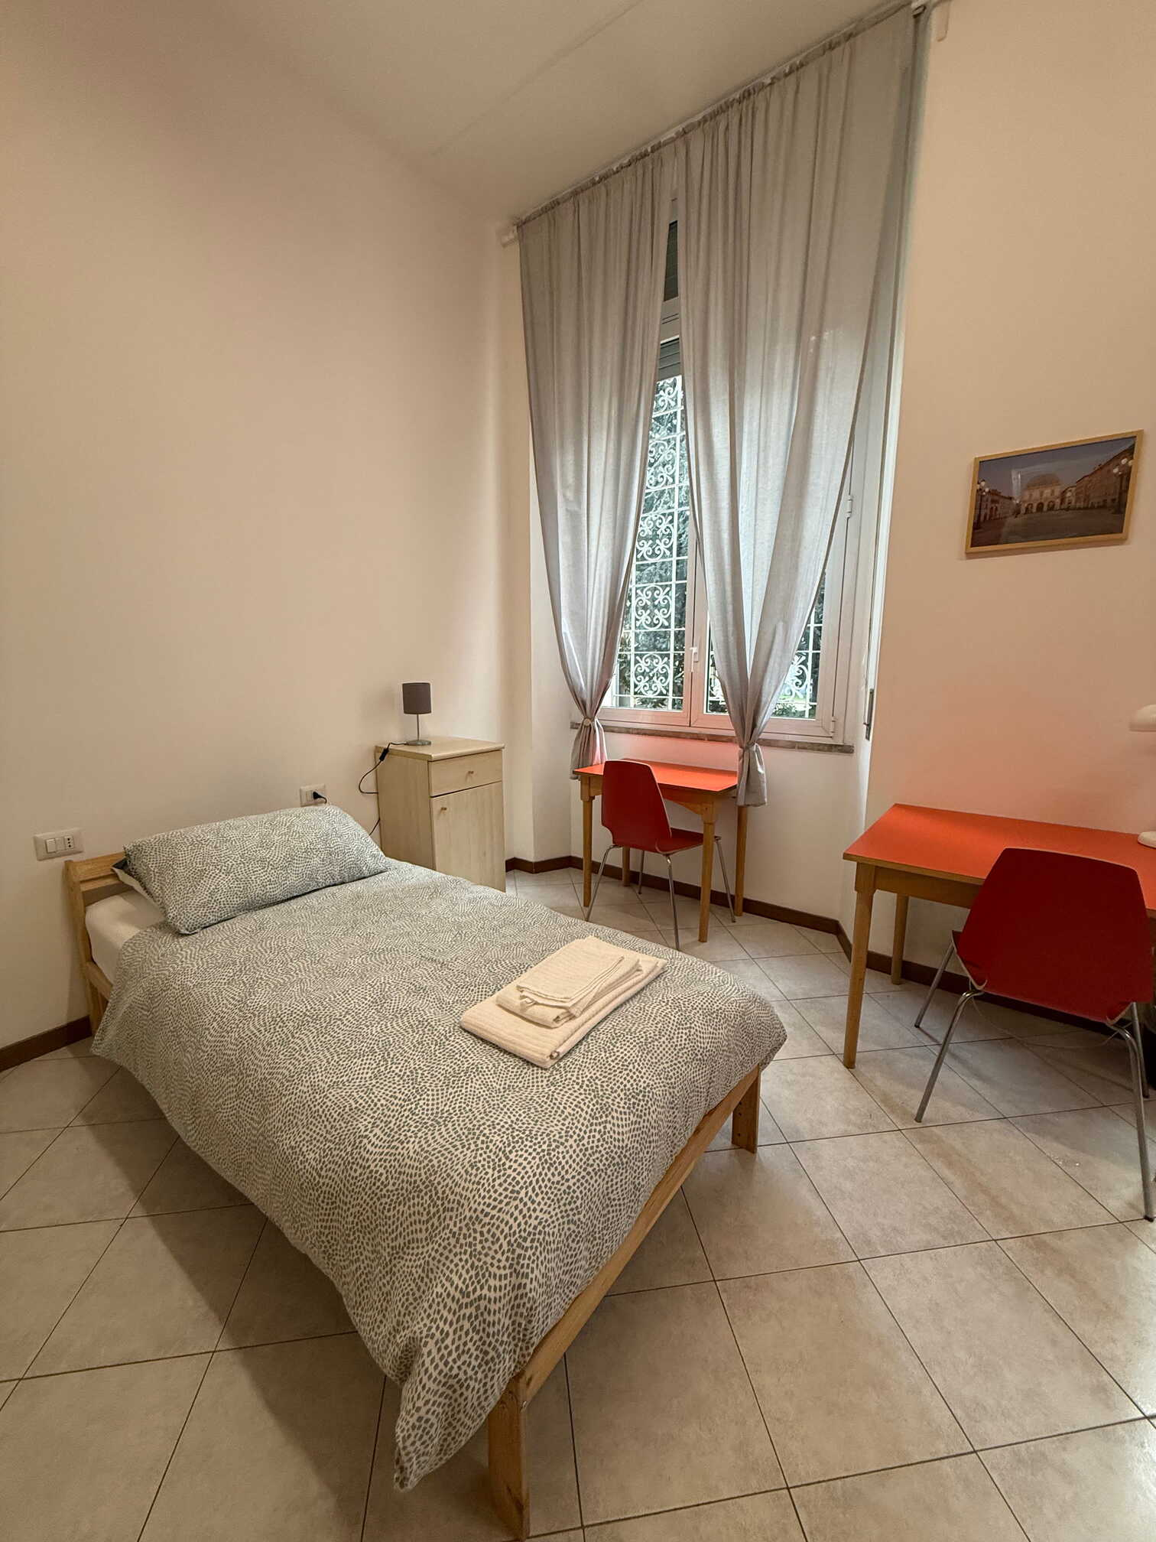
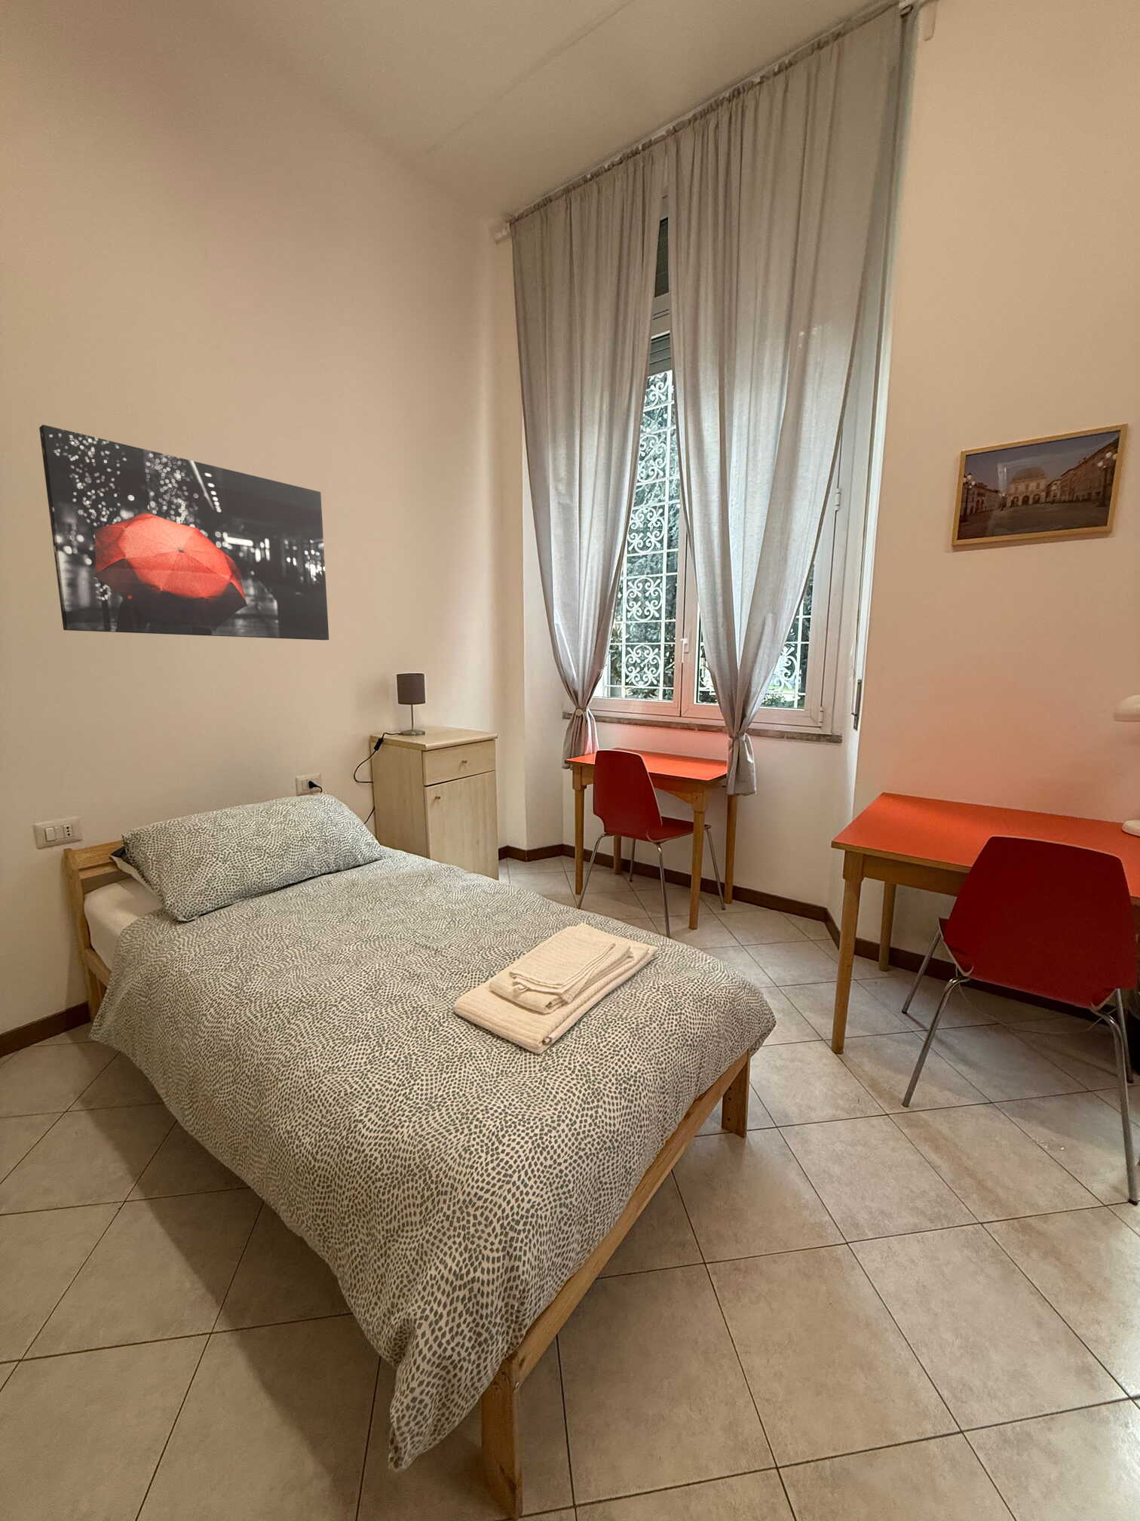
+ wall art (208, 552)
